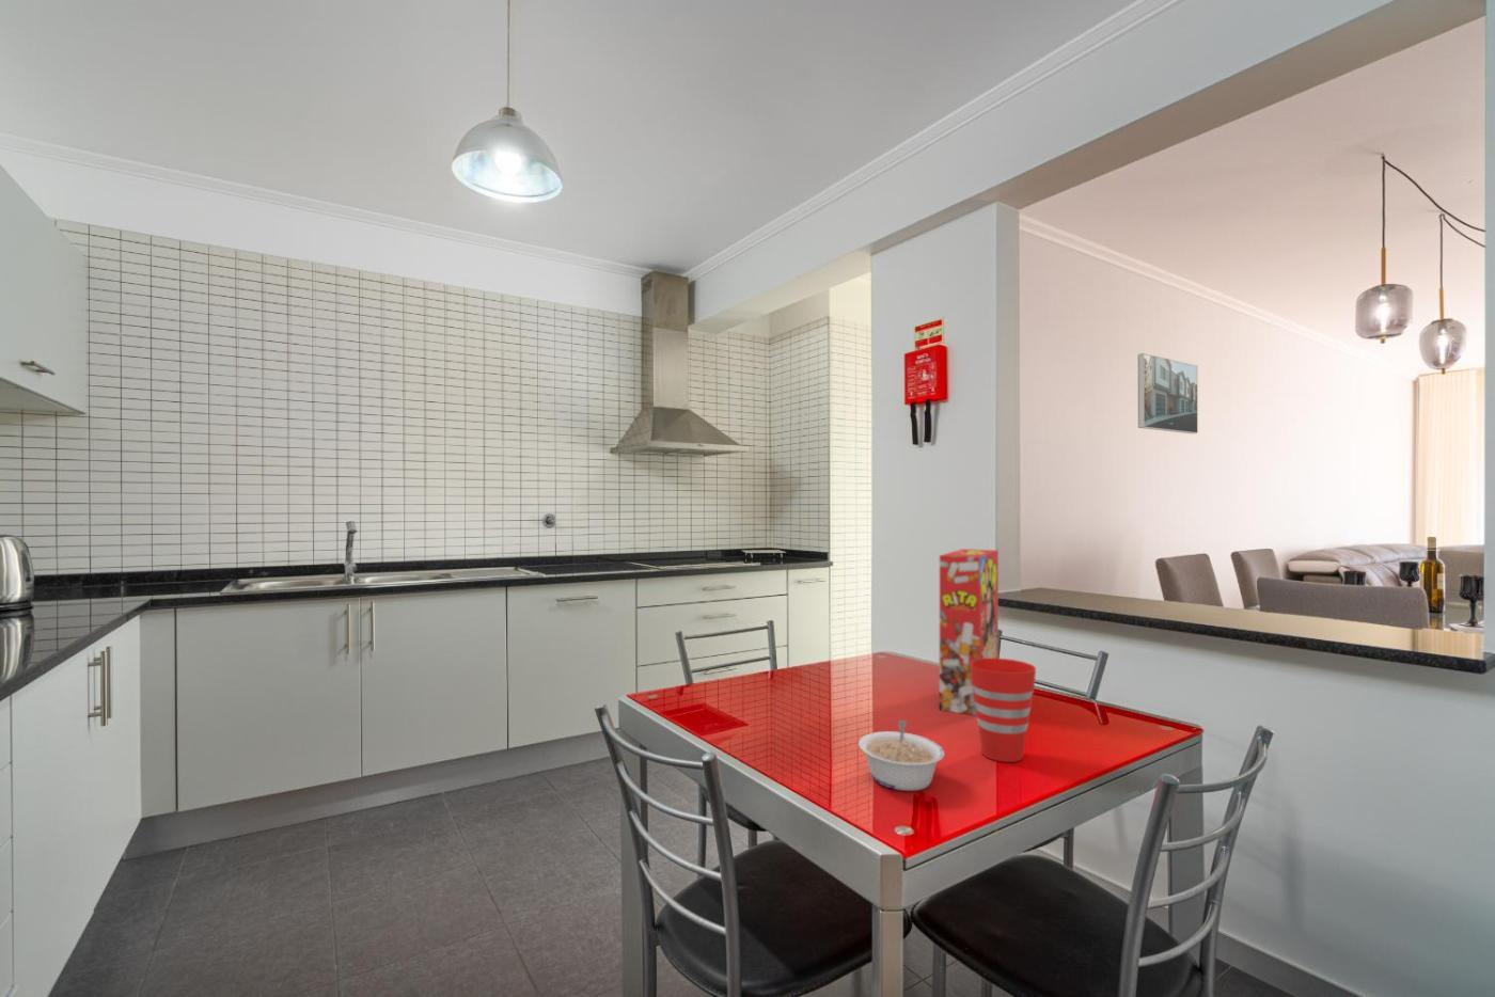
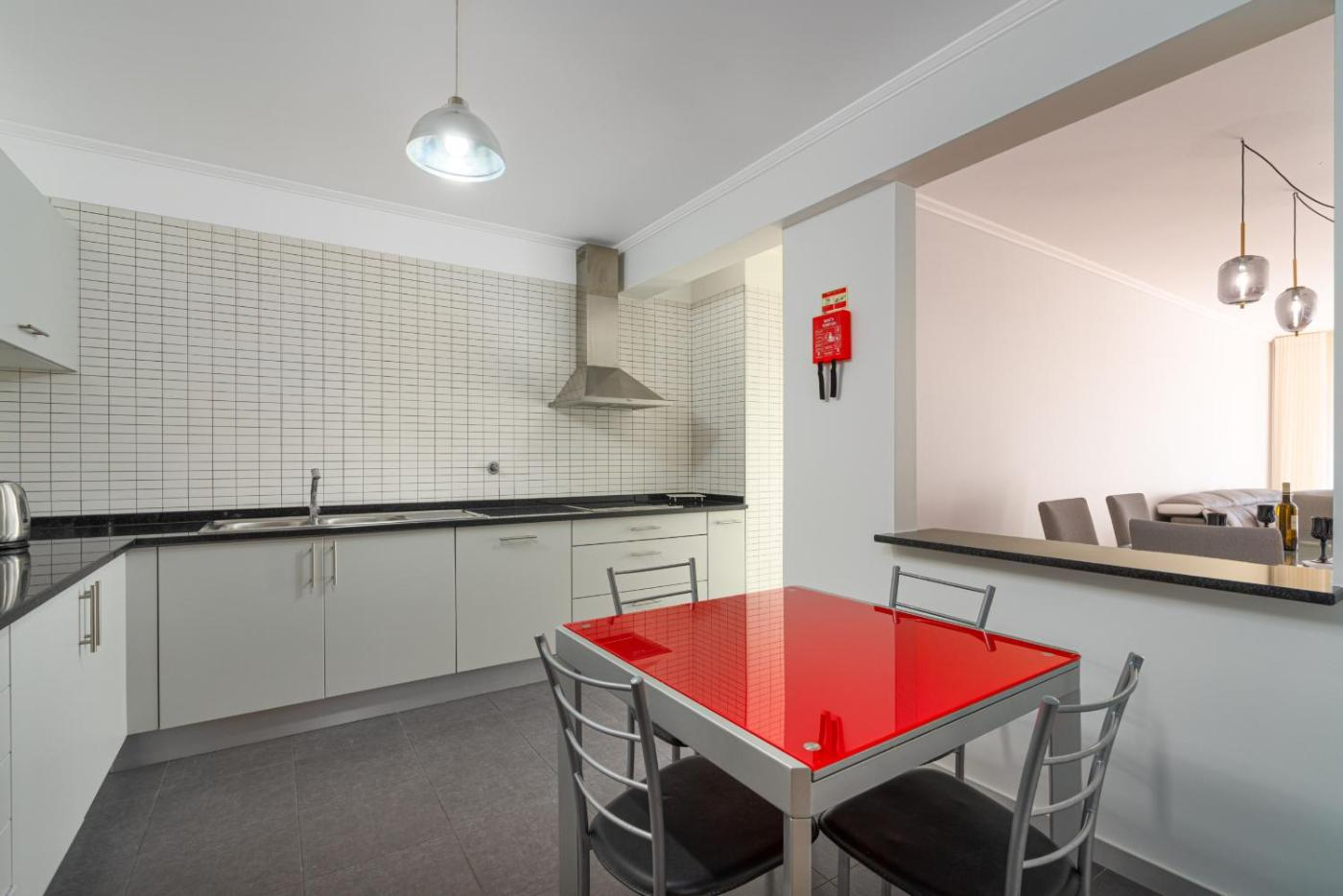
- cup (1002, 710)
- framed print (1168, 395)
- cereal box (970, 625)
- legume (898, 758)
